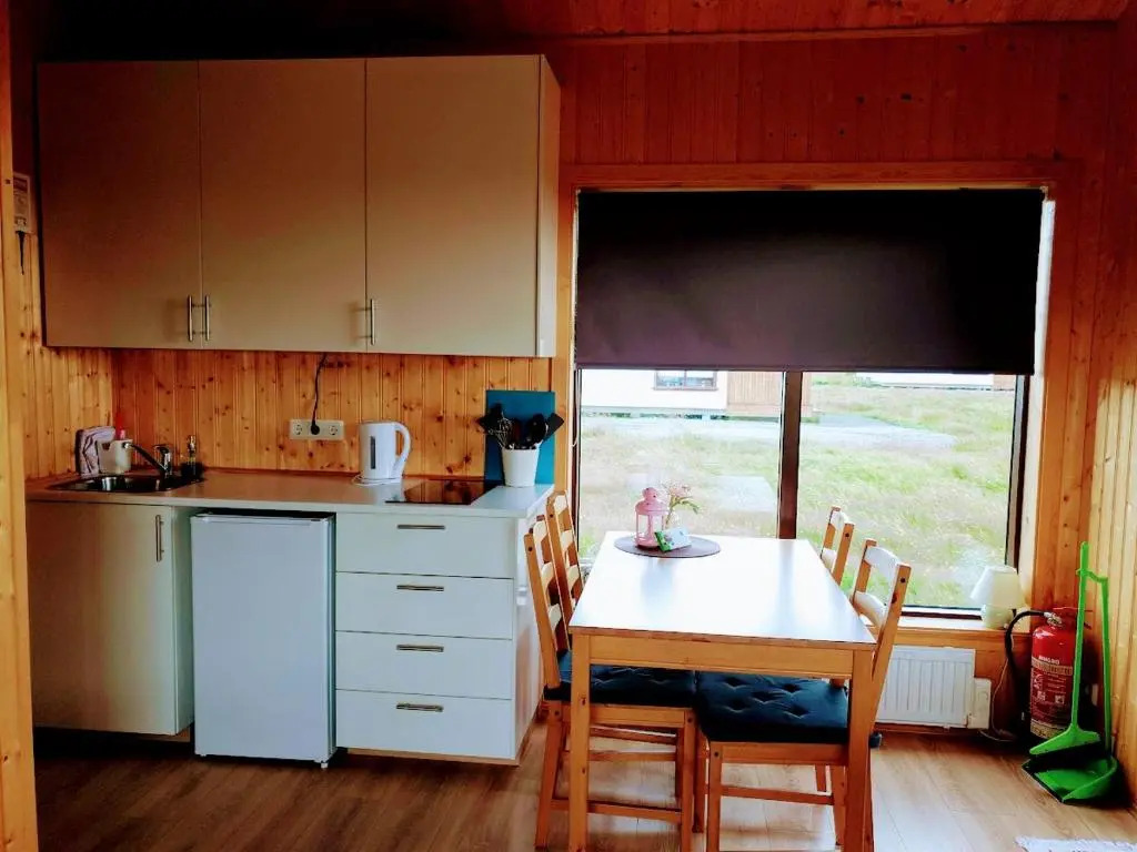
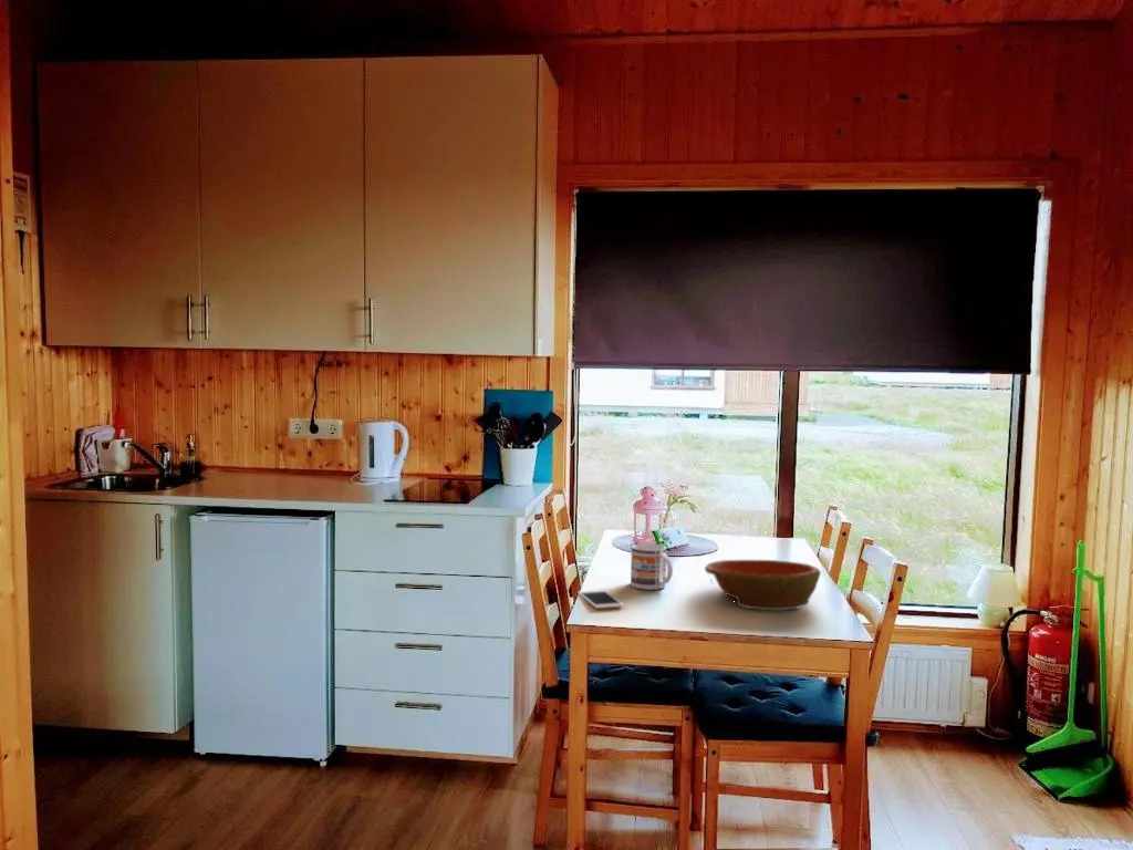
+ mug (649, 567)
+ cell phone (600, 599)
+ bowl (760, 579)
